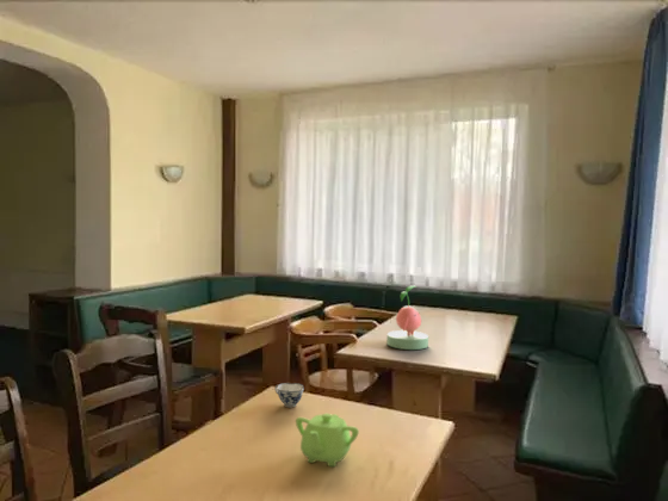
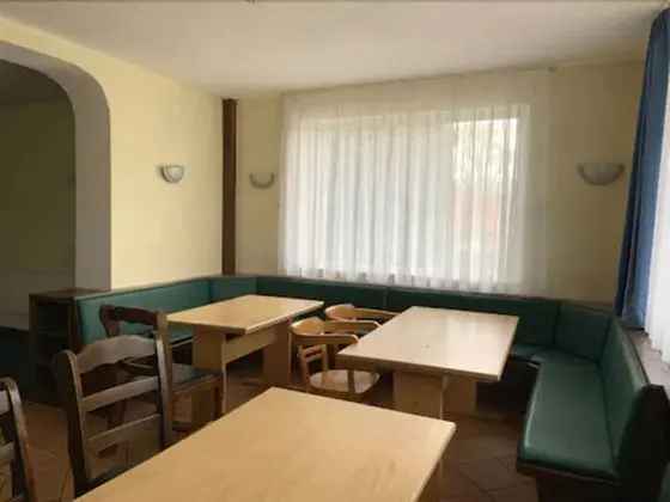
- teapot (323, 438)
- chinaware (287, 395)
- plant (408, 315)
